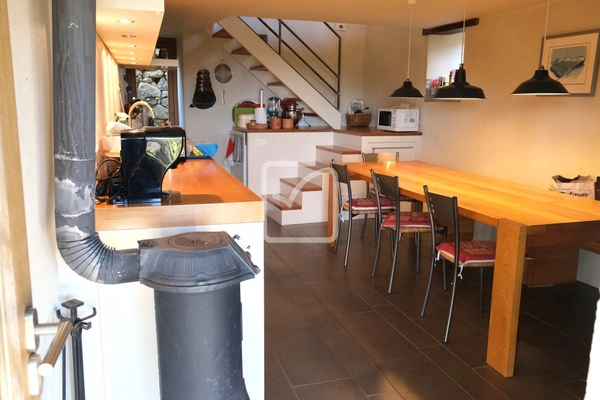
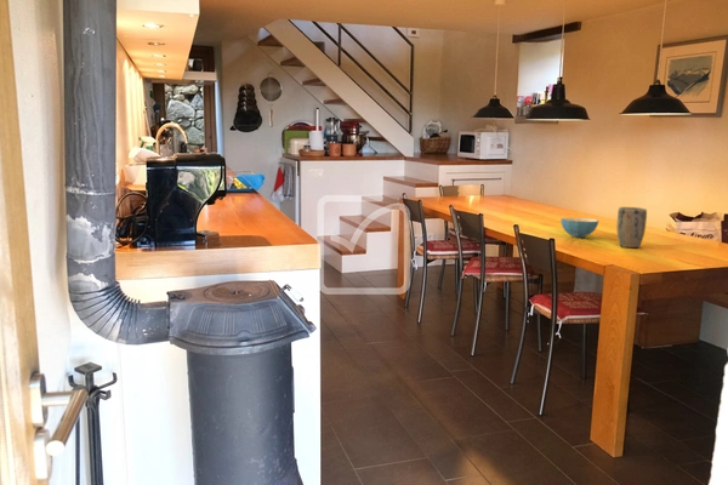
+ cereal bowl (579, 228)
+ plant pot (630, 227)
